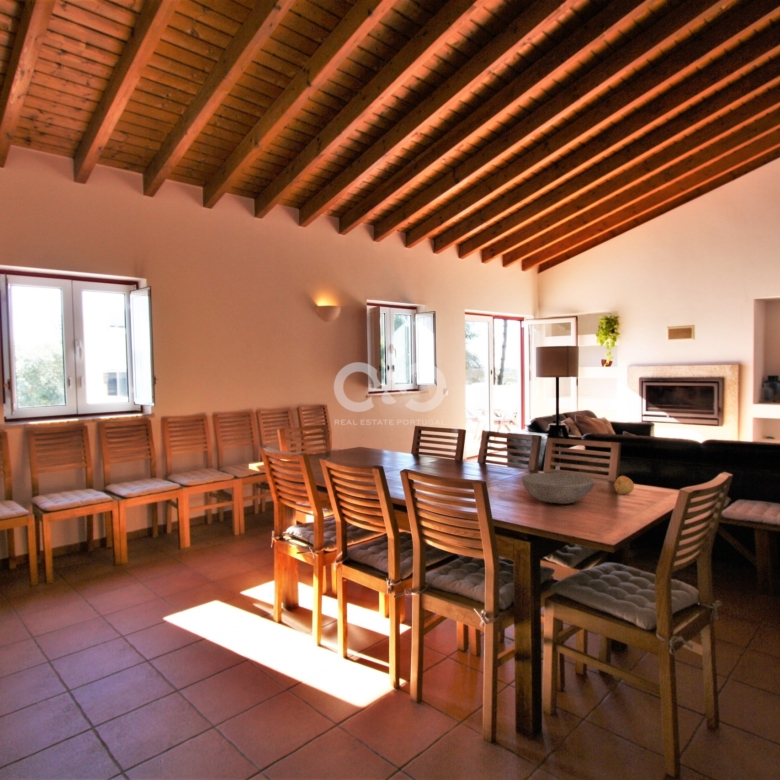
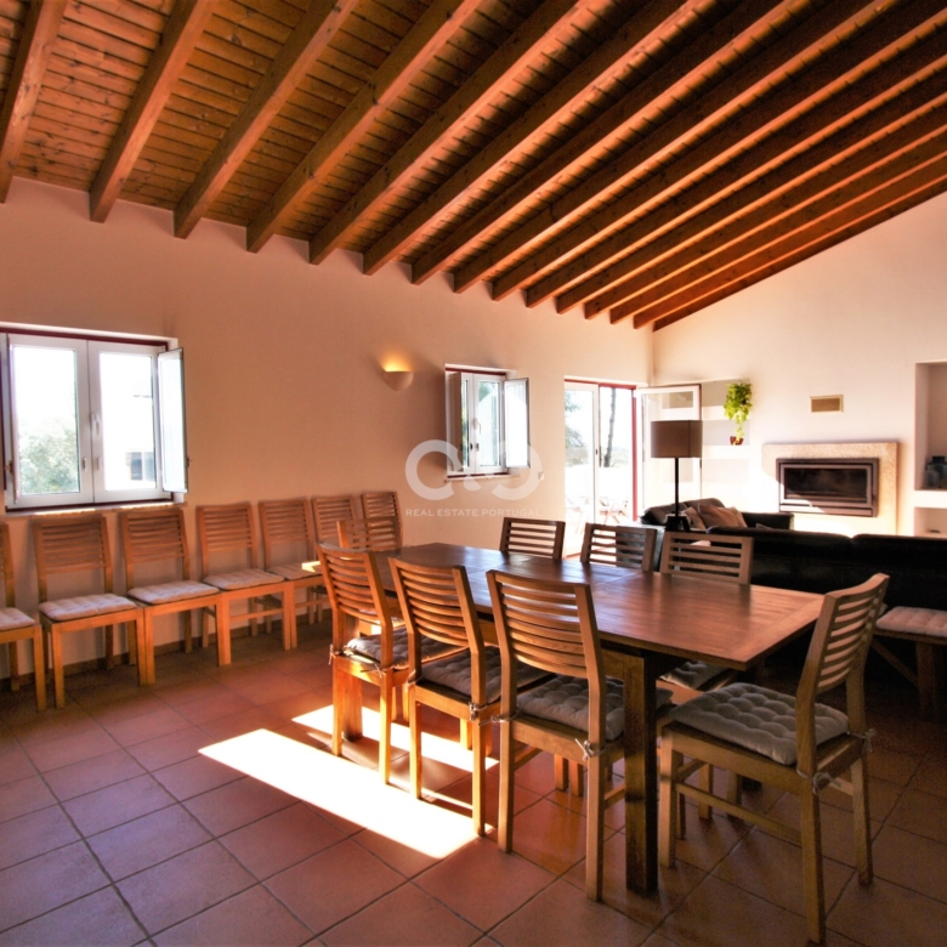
- fruit (624, 485)
- bowl (557, 489)
